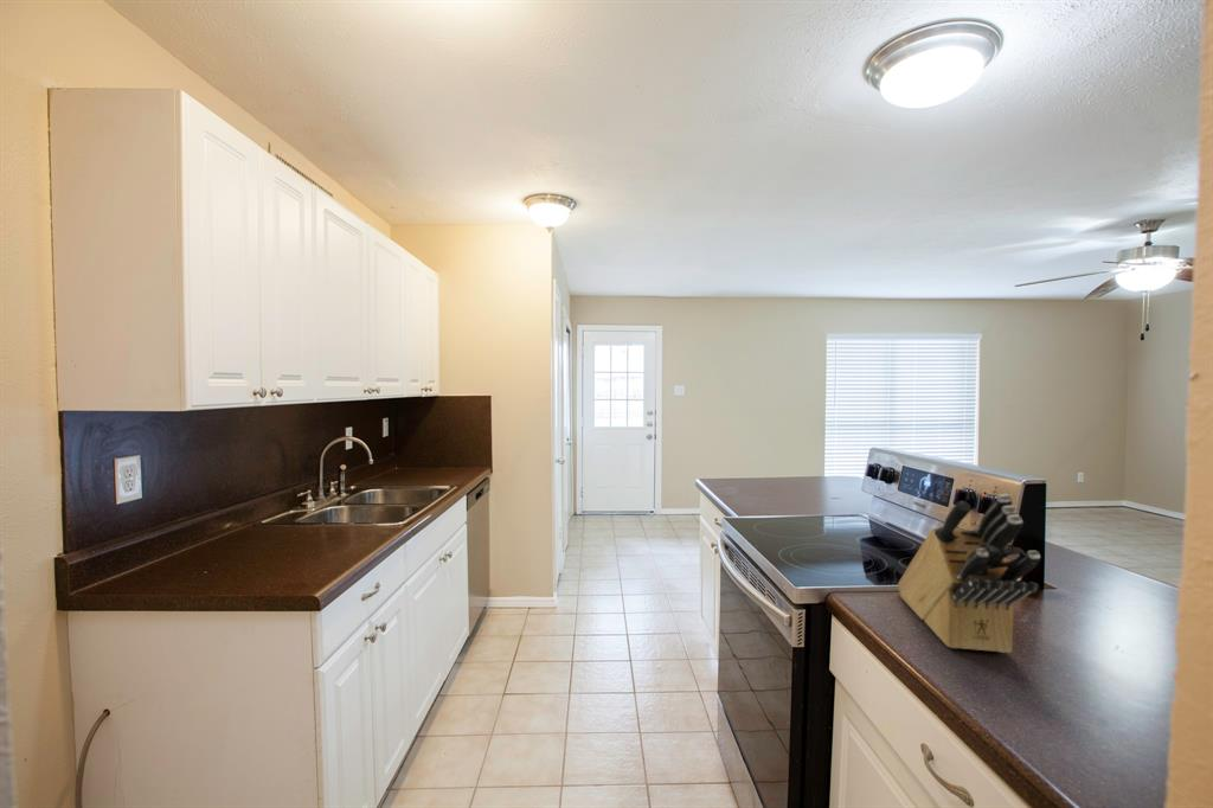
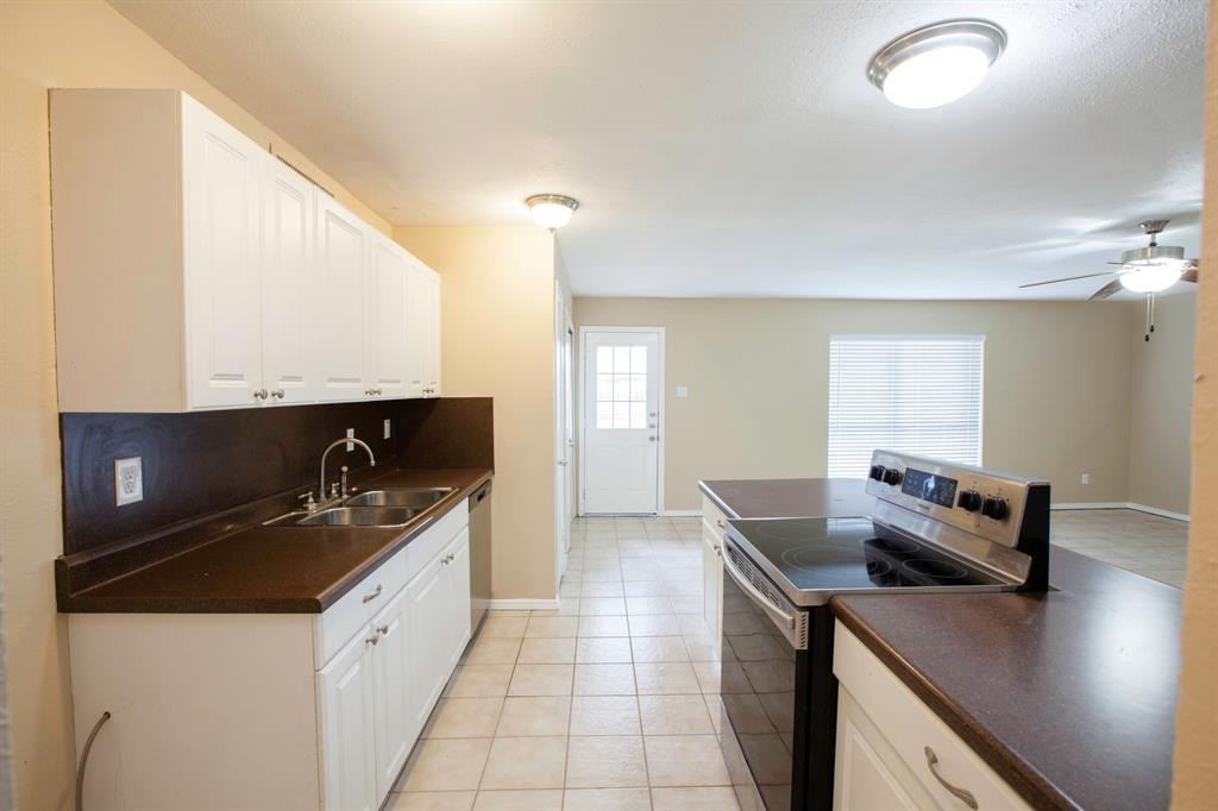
- knife block (958, 557)
